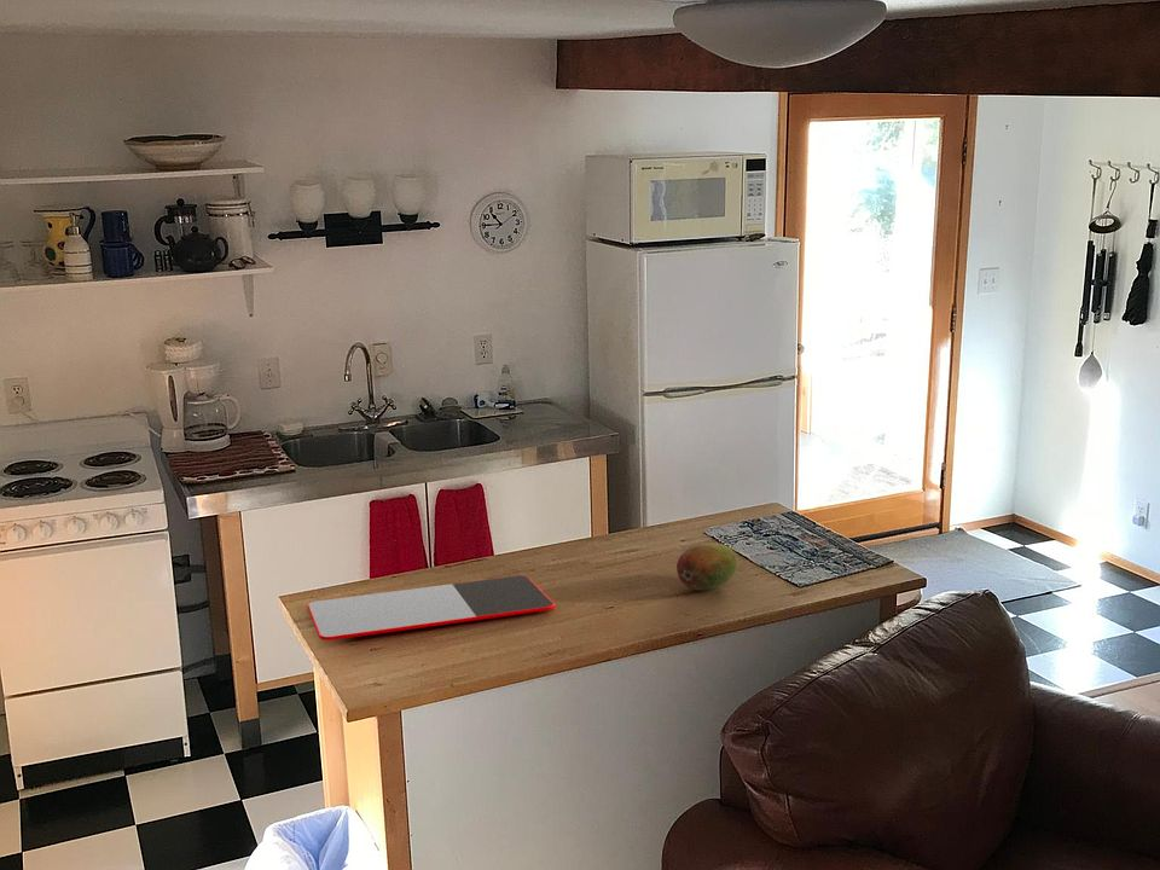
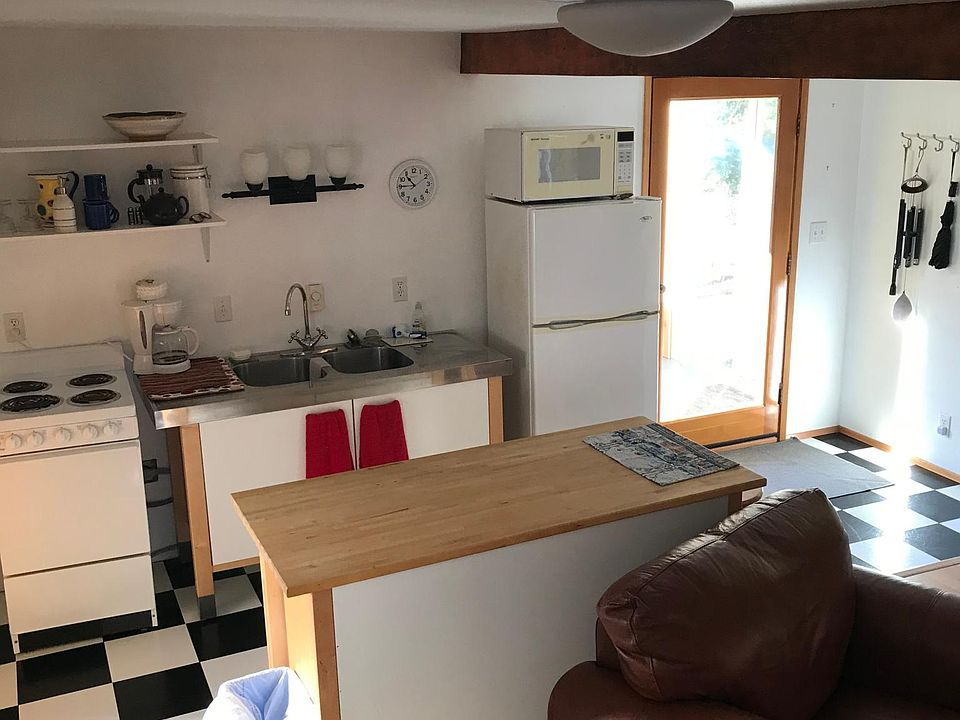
- fruit (707, 566)
- cutting board (430, 605)
